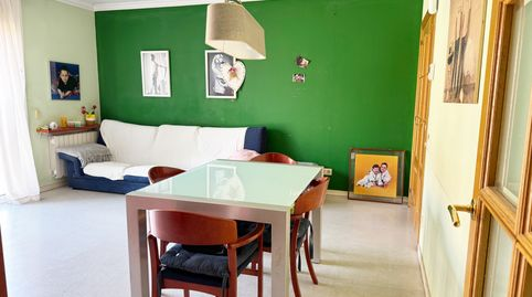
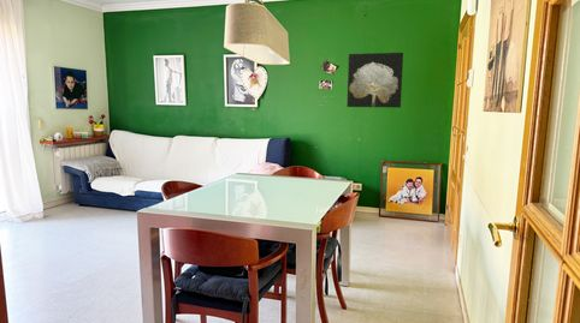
+ wall art (374, 80)
